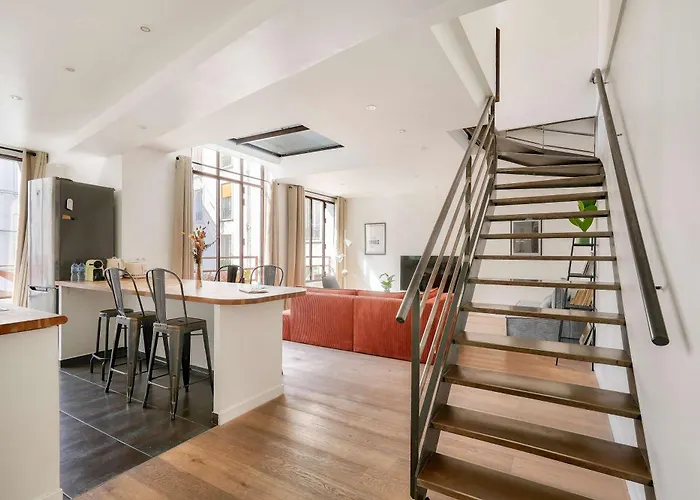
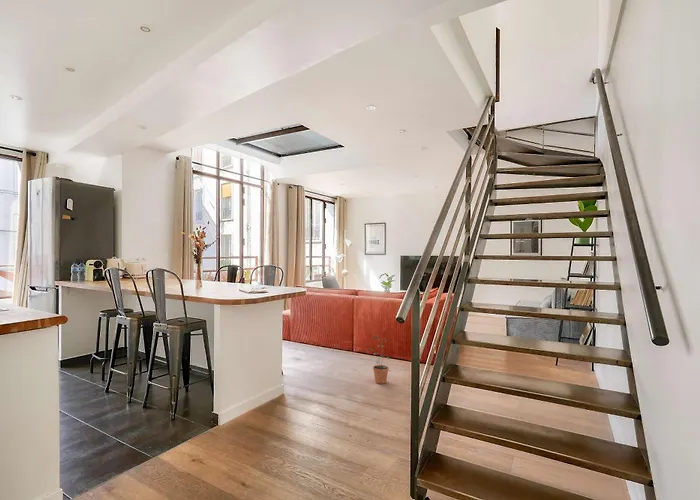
+ potted plant (379, 358)
